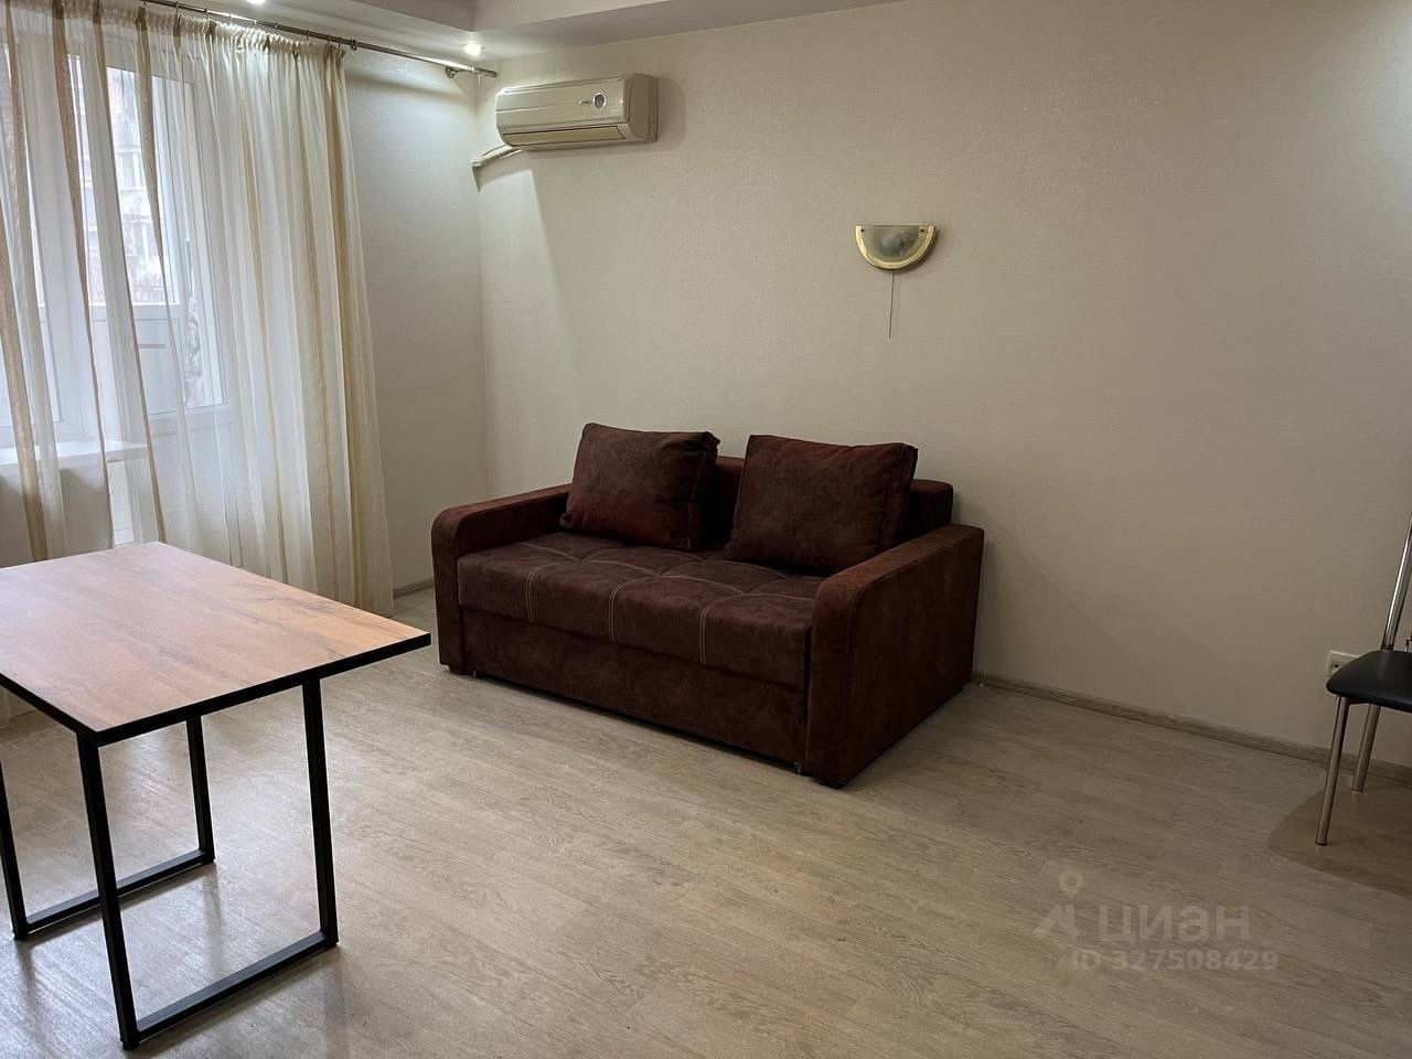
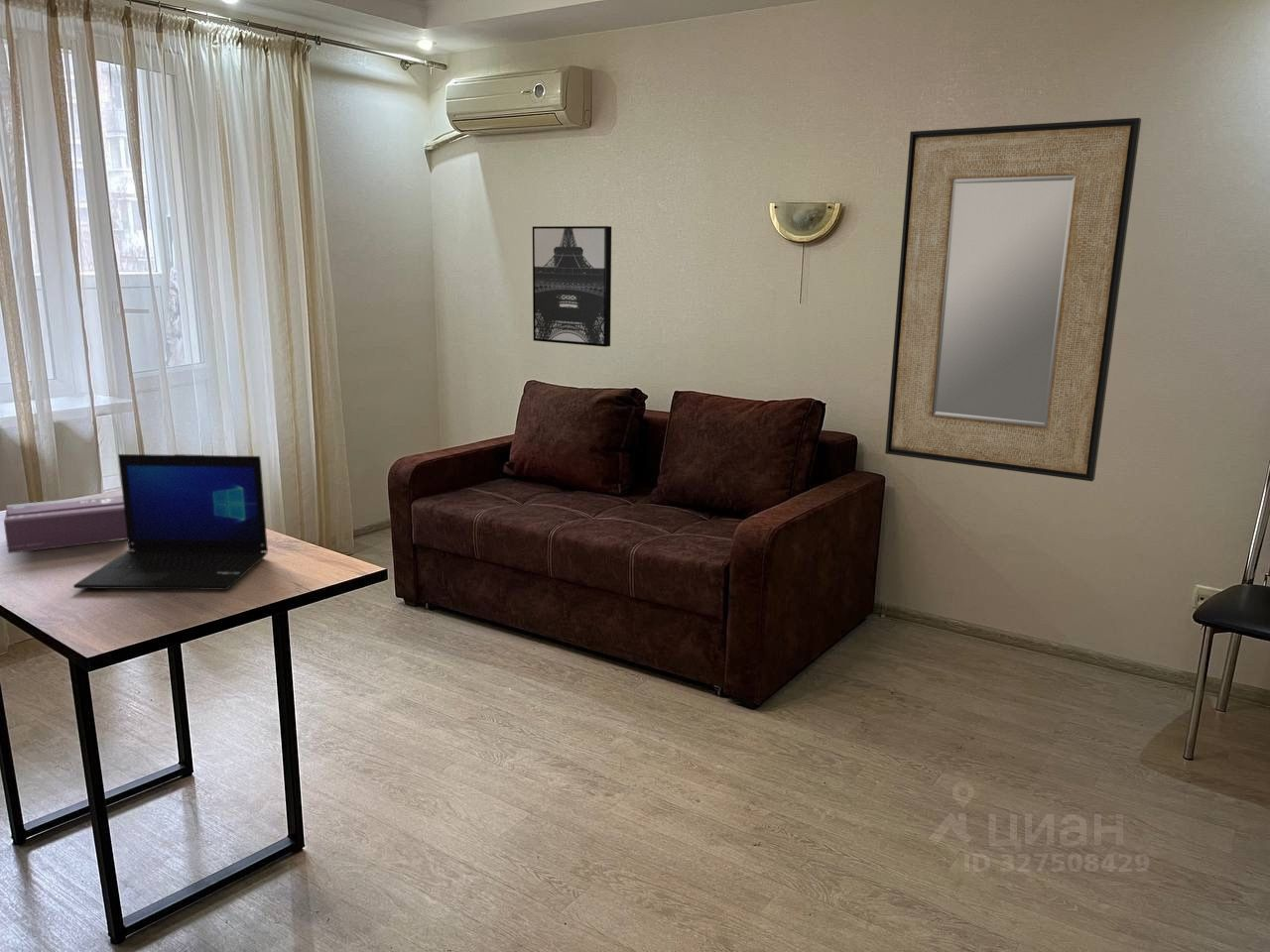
+ laptop (172, 520)
+ wall art (571, 286)
+ tissue box (68, 522)
+ home mirror (1000, 302)
